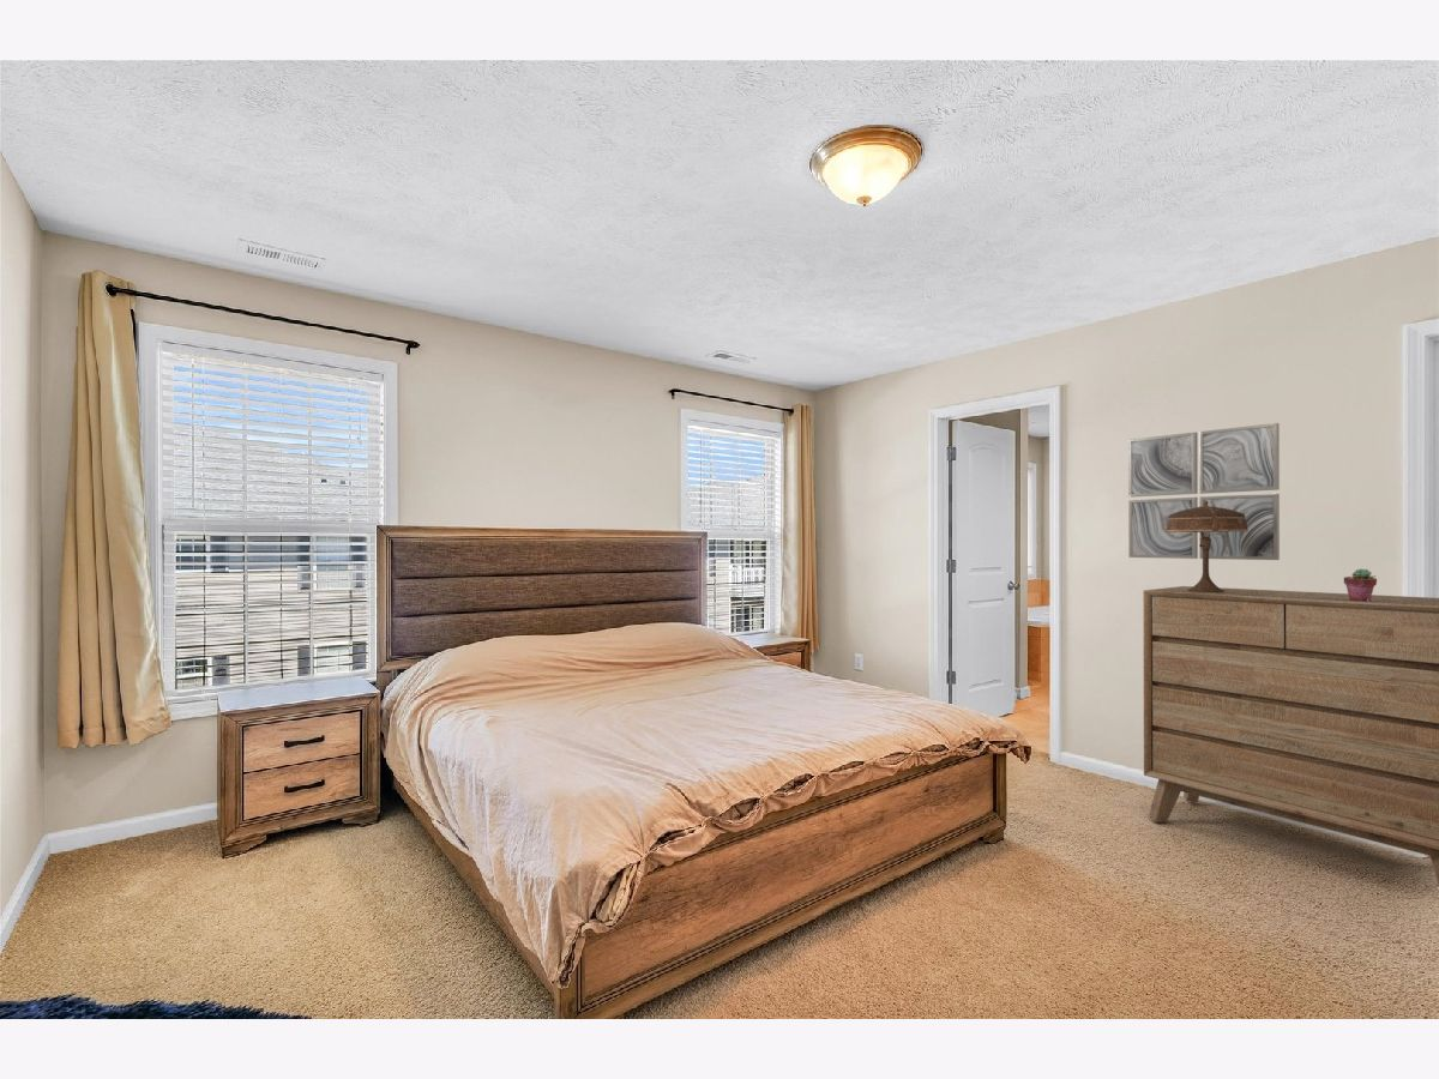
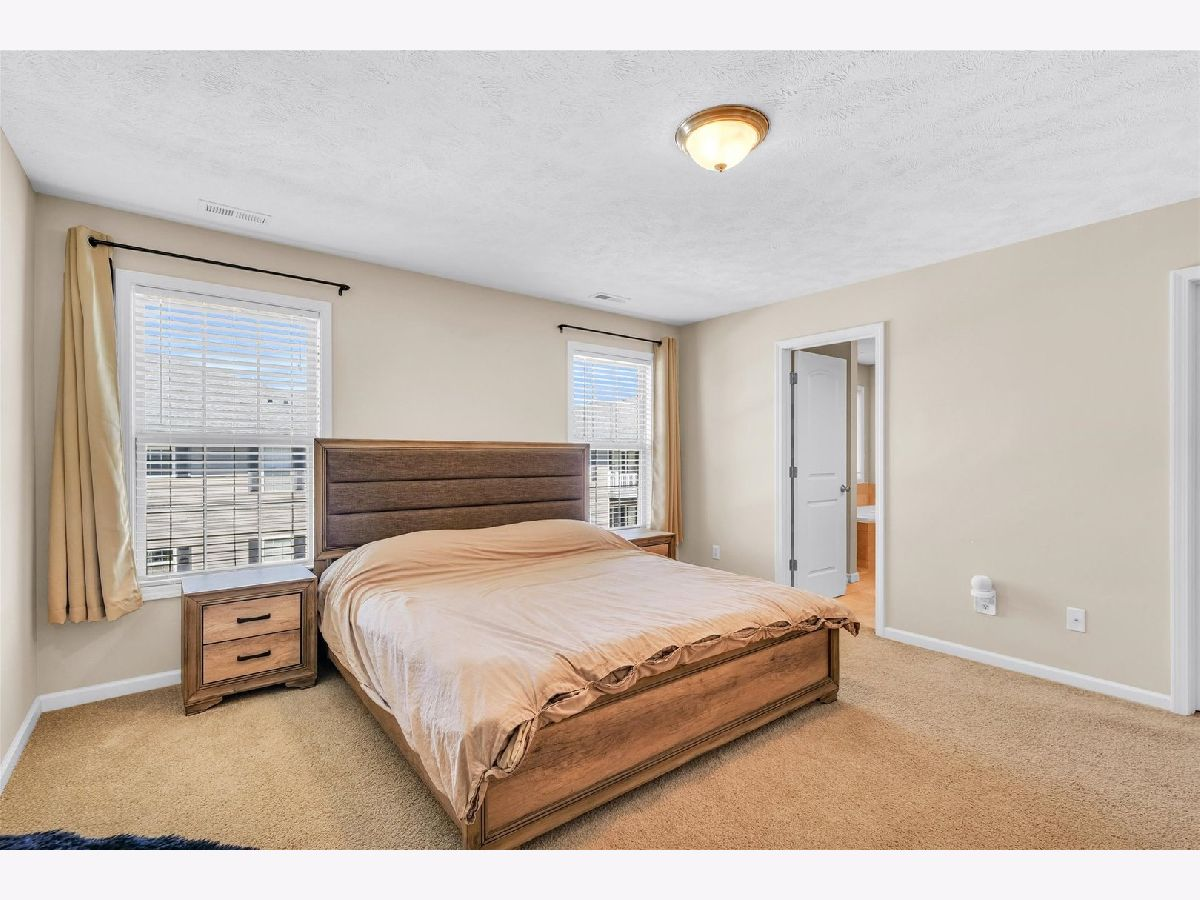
- dresser (1300, 719)
- wall art (1199, 493)
- table lamp (1205, 545)
- potted succulent (1360, 584)
